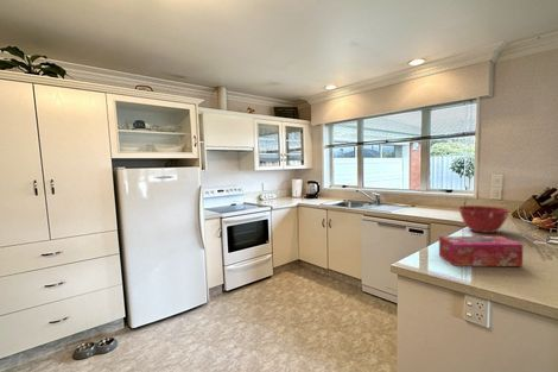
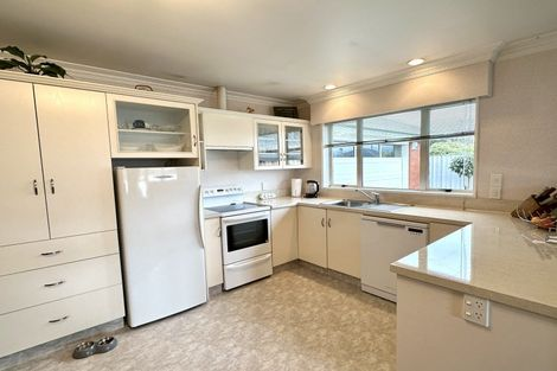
- tissue box (477, 250)
- mixing bowl (482, 219)
